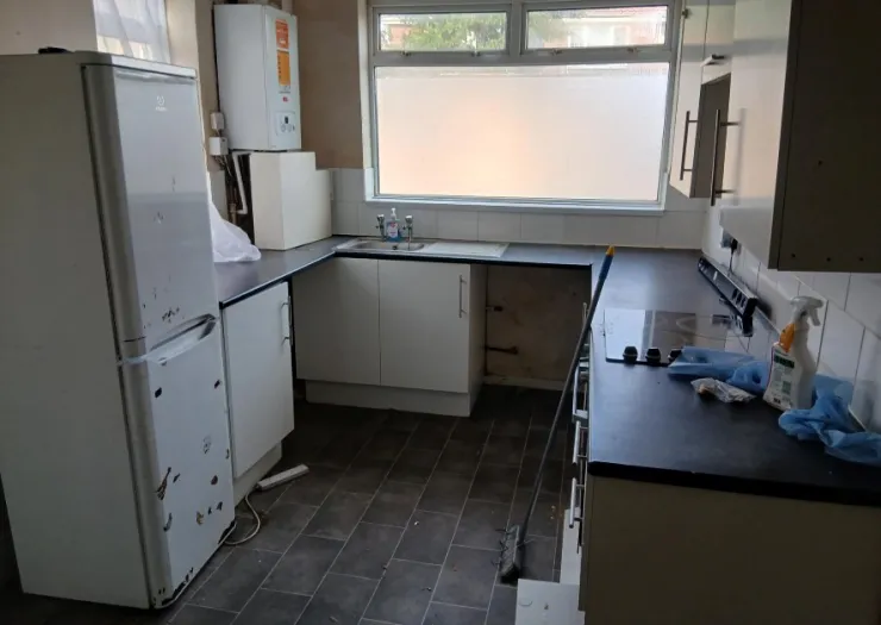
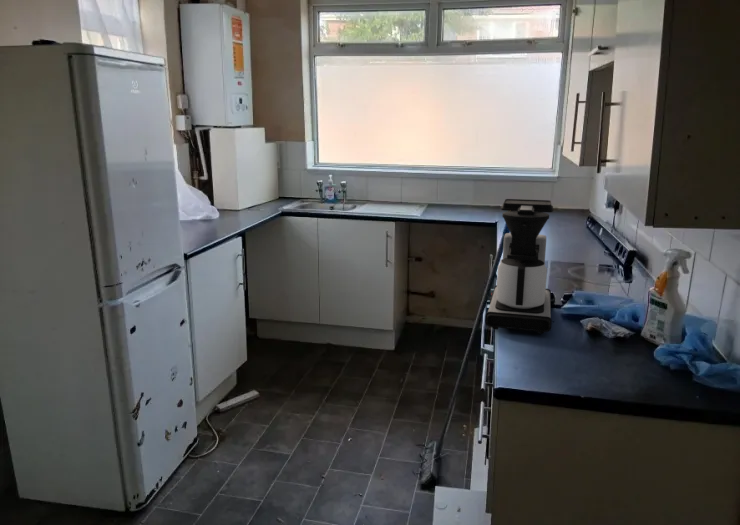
+ coffee maker (523, 262)
